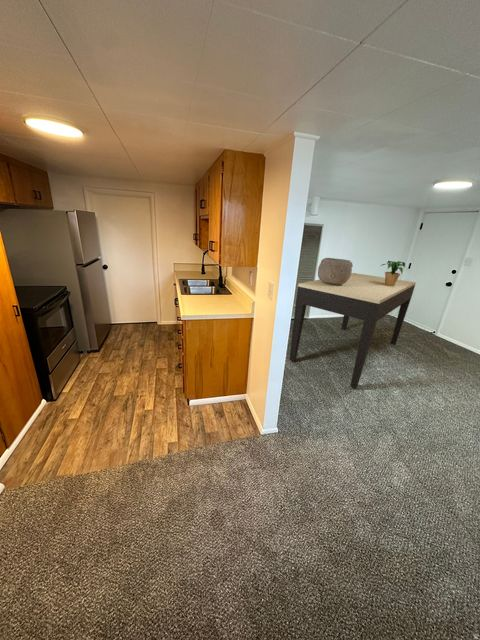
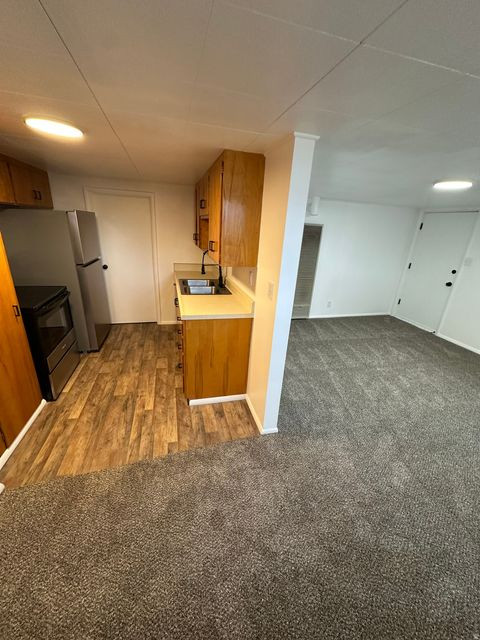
- ceramic pot (334, 271)
- dining table (354, 317)
- potted plant (392, 273)
